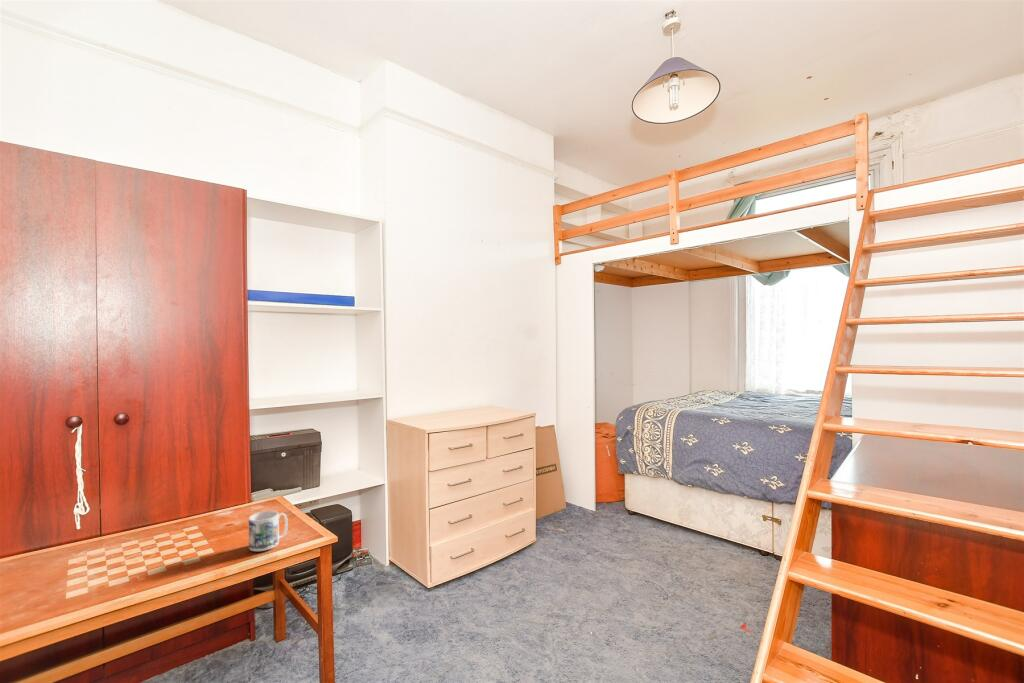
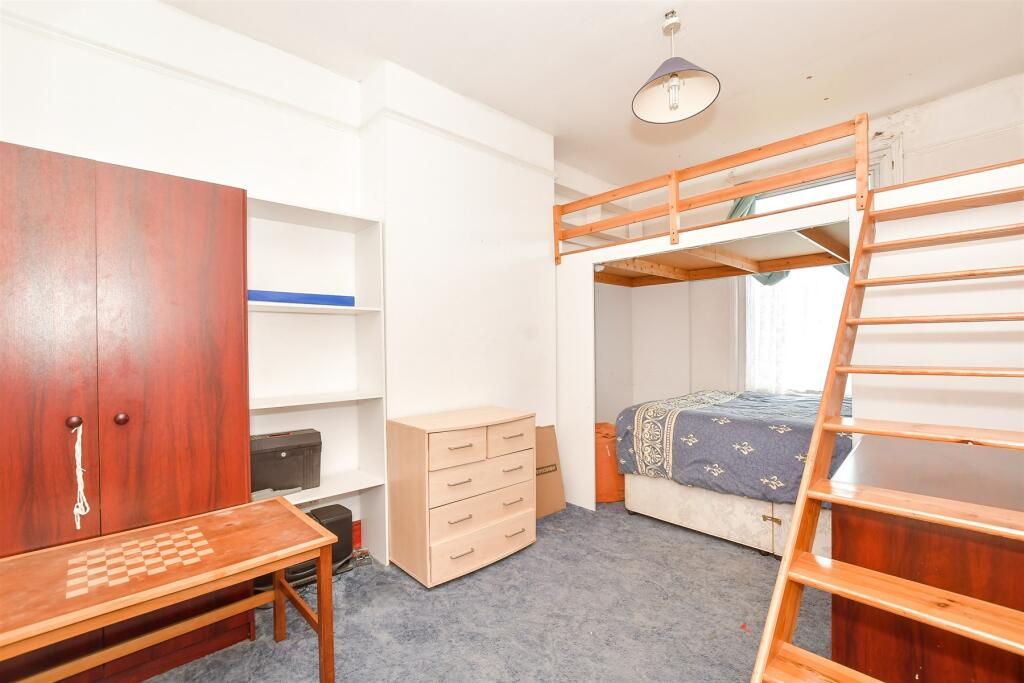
- mug (269, 529)
